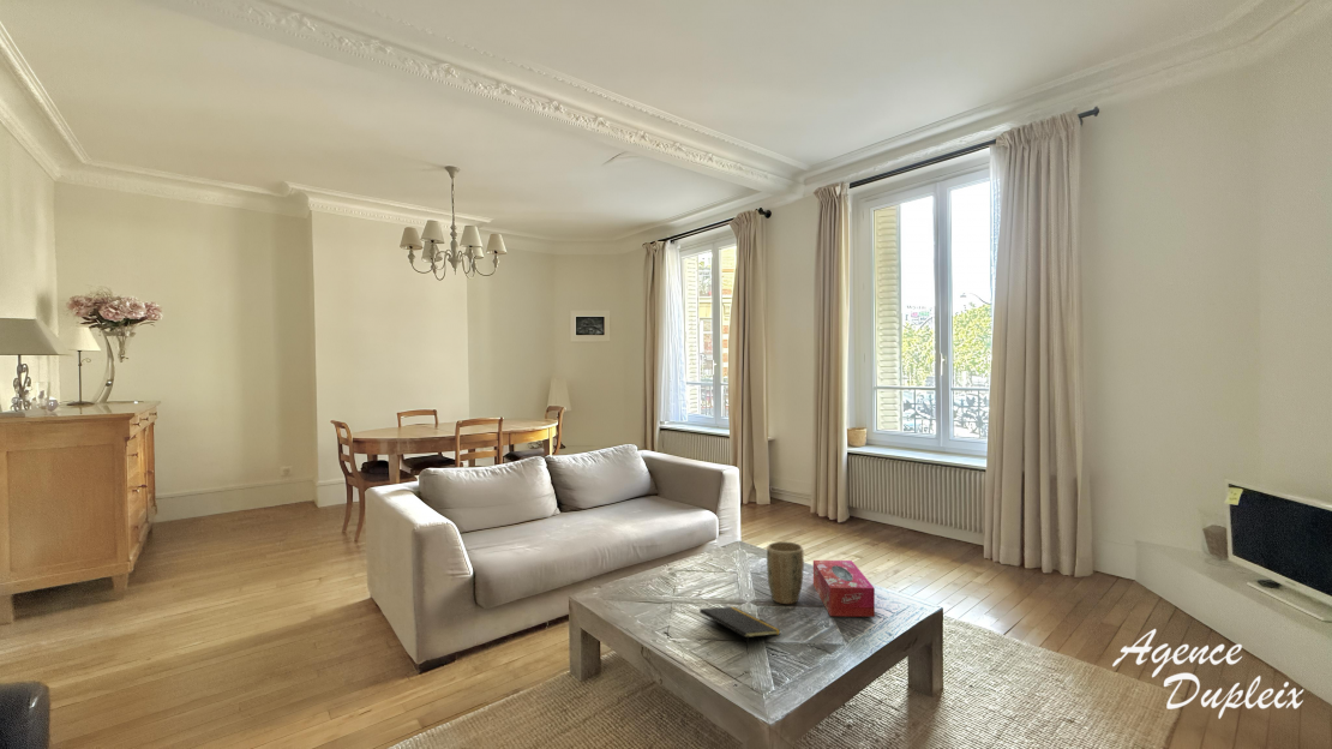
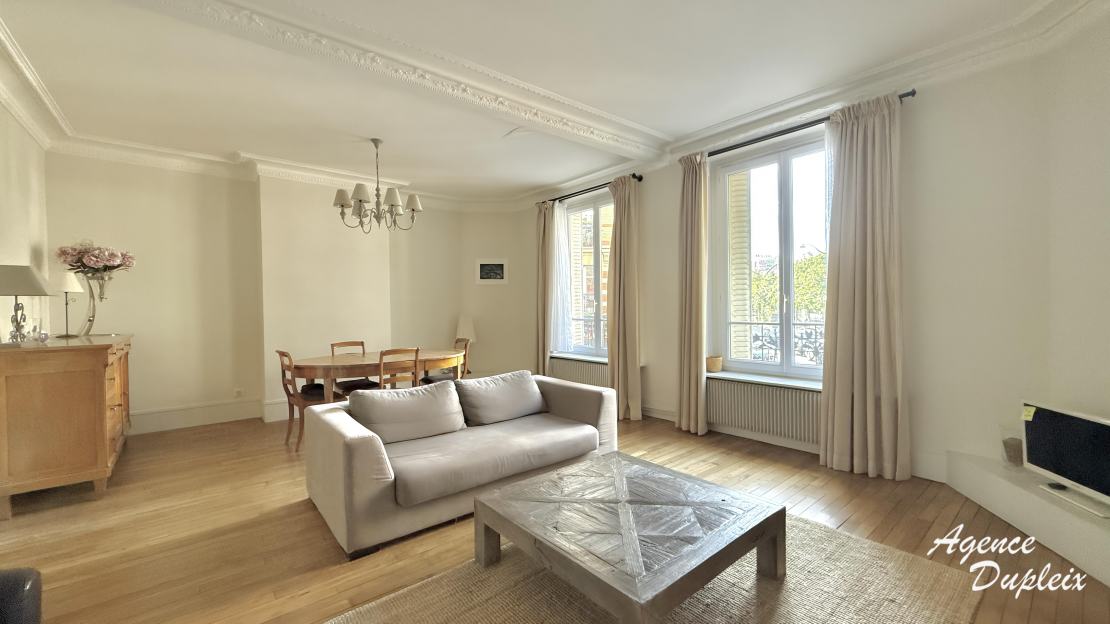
- tissue box (841, 586)
- notepad (739, 621)
- plant pot (785, 573)
